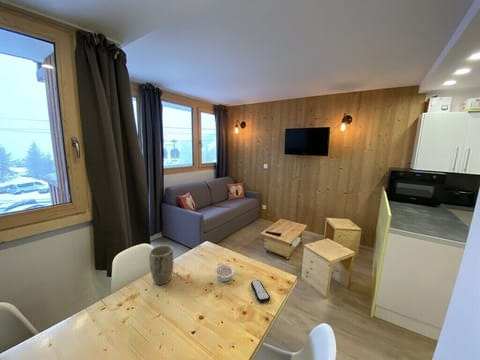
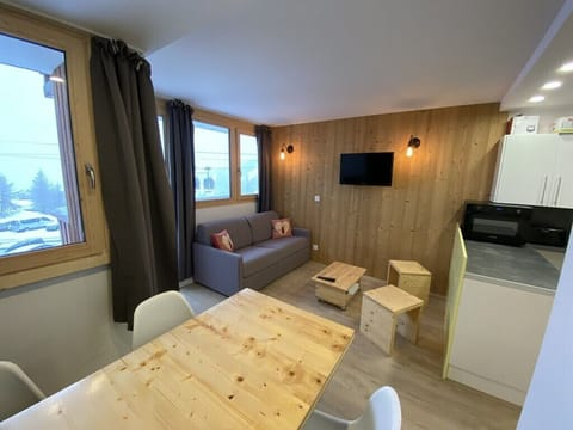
- legume (224, 273)
- plant pot (161, 265)
- remote control (259, 290)
